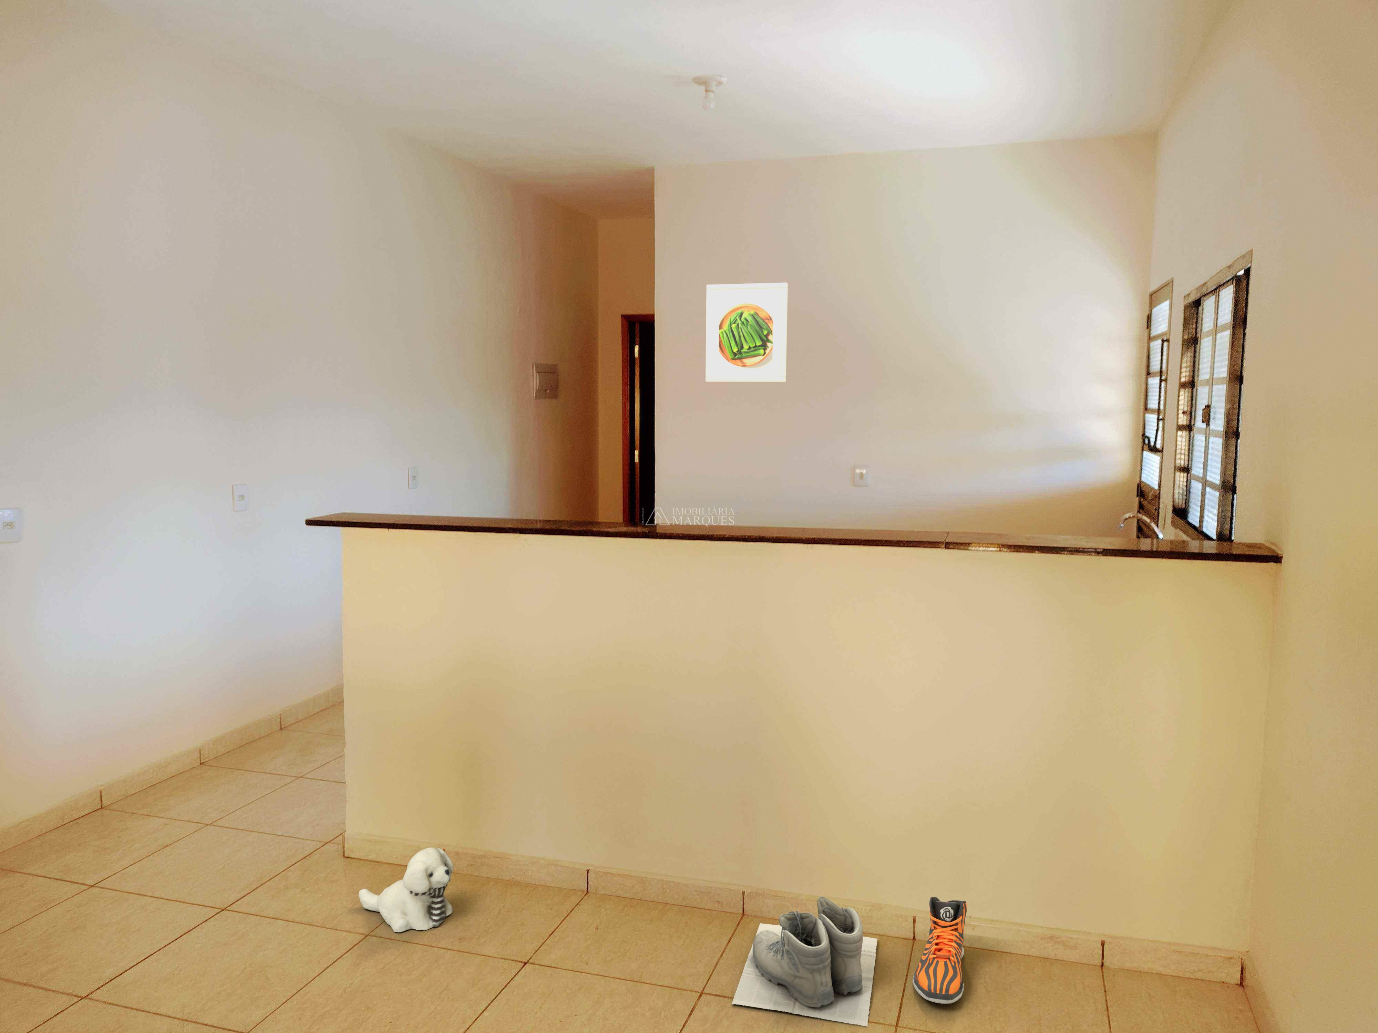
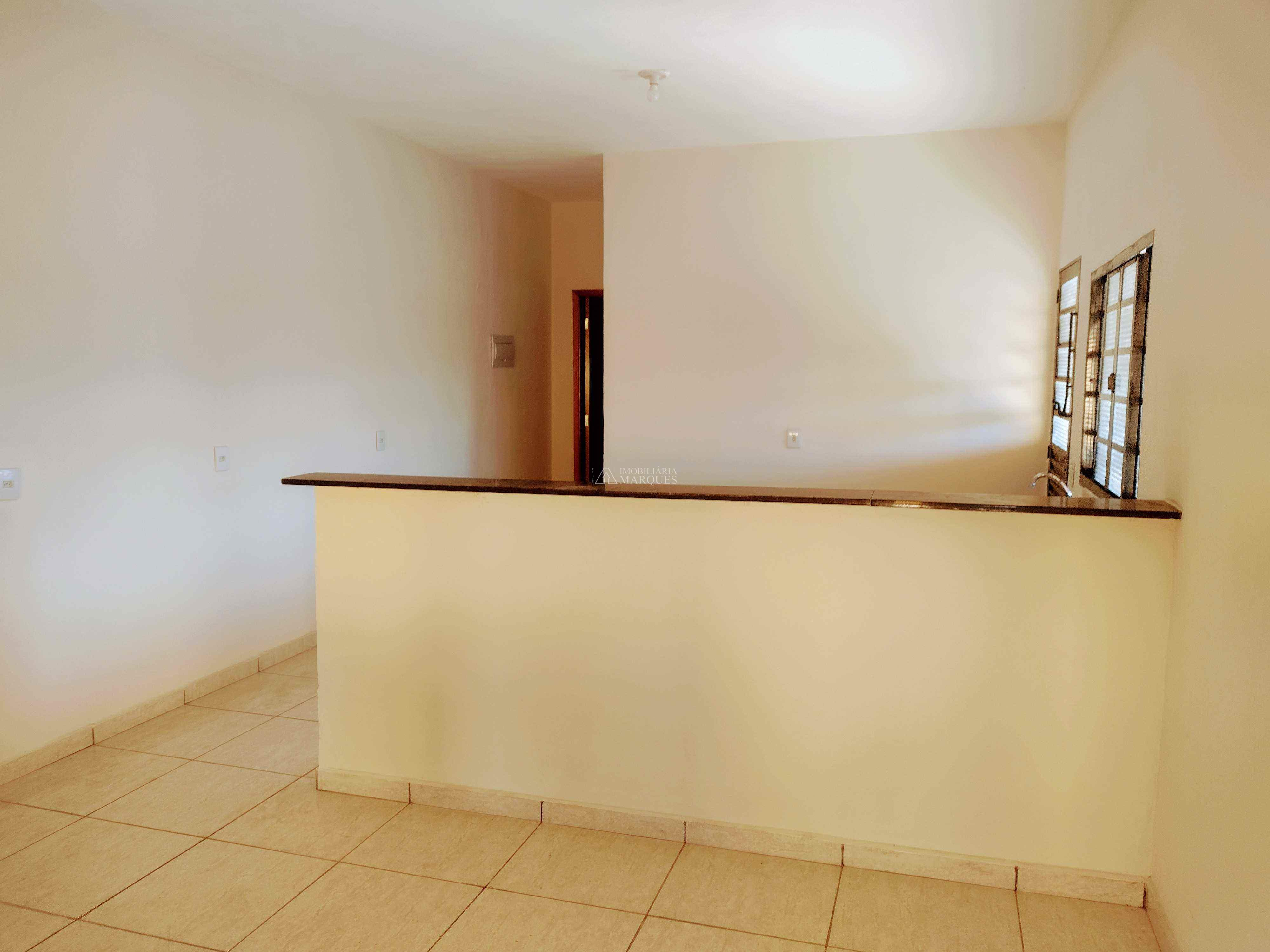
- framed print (745, 333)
- sneaker (940, 941)
- boots (809, 934)
- plush toy (408, 879)
